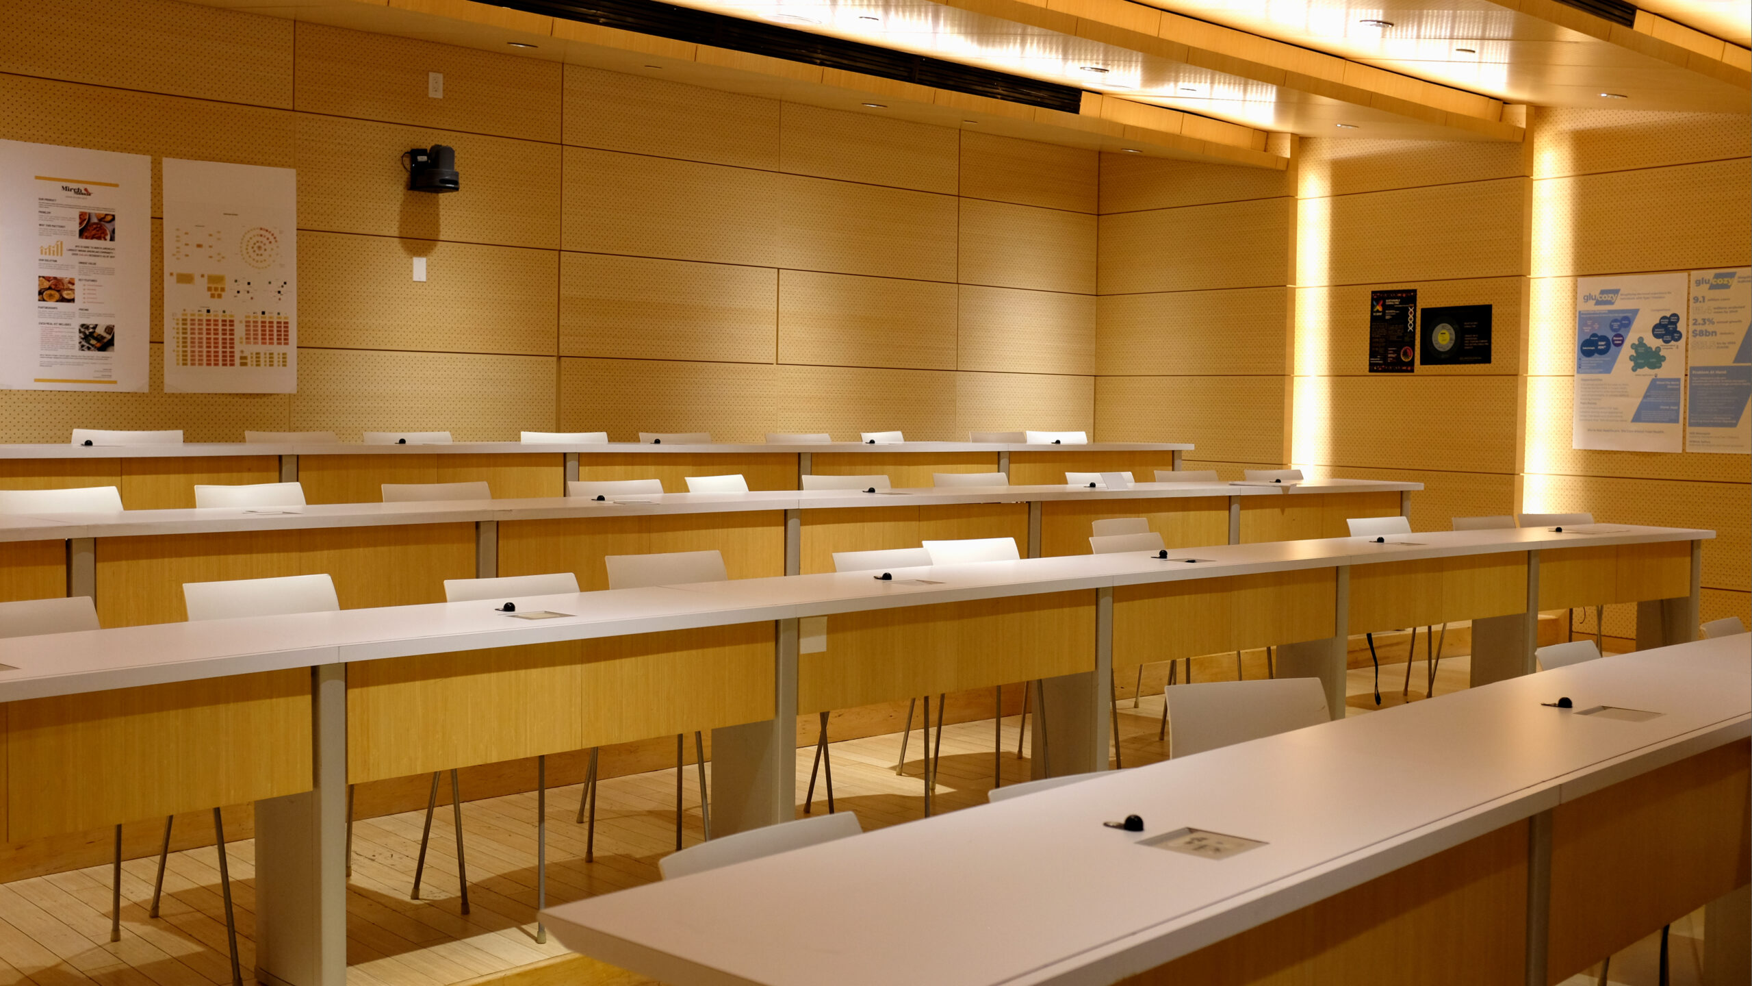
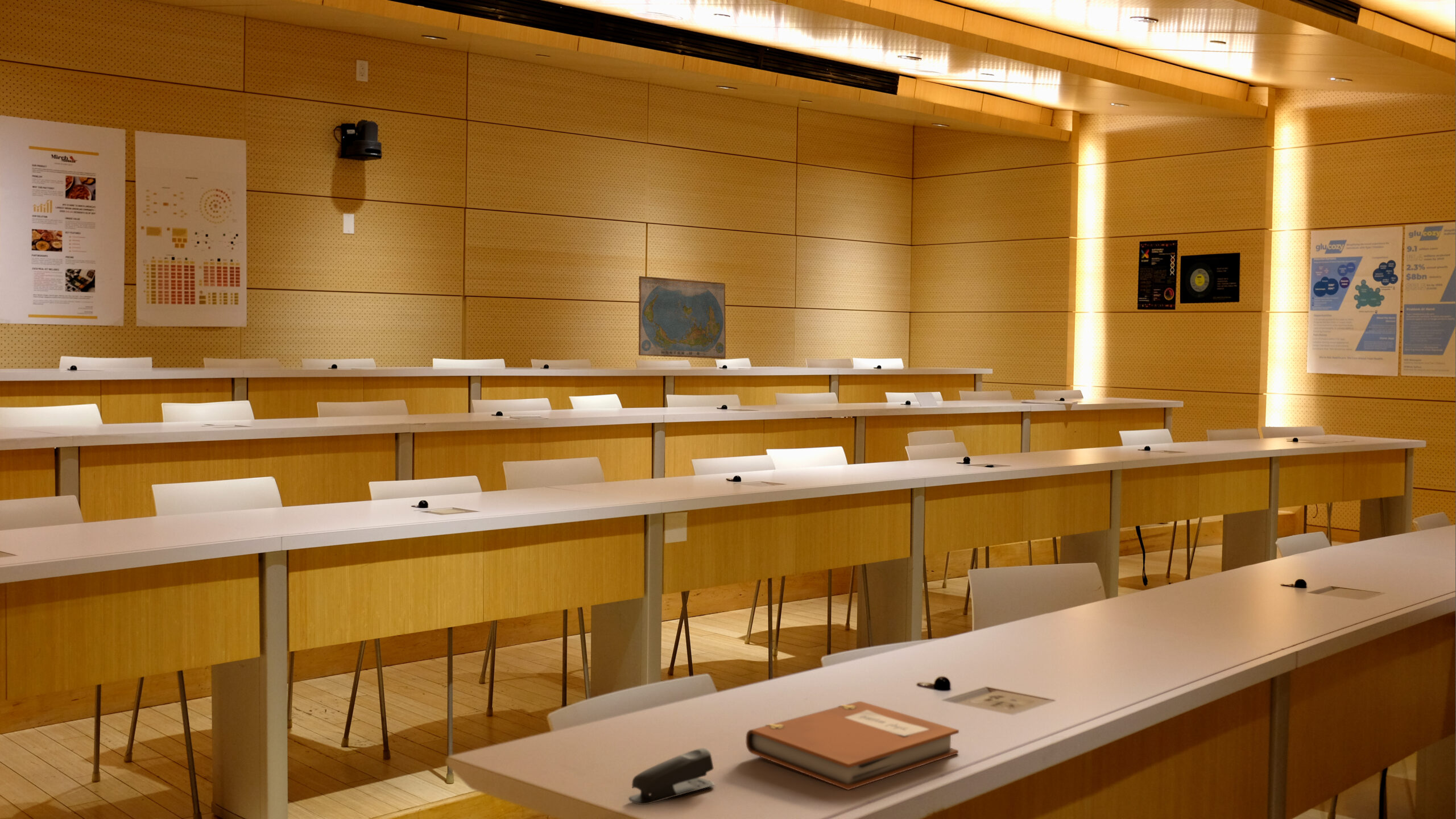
+ stapler (672, 775)
+ notebook (855, 739)
+ world map (683, 318)
